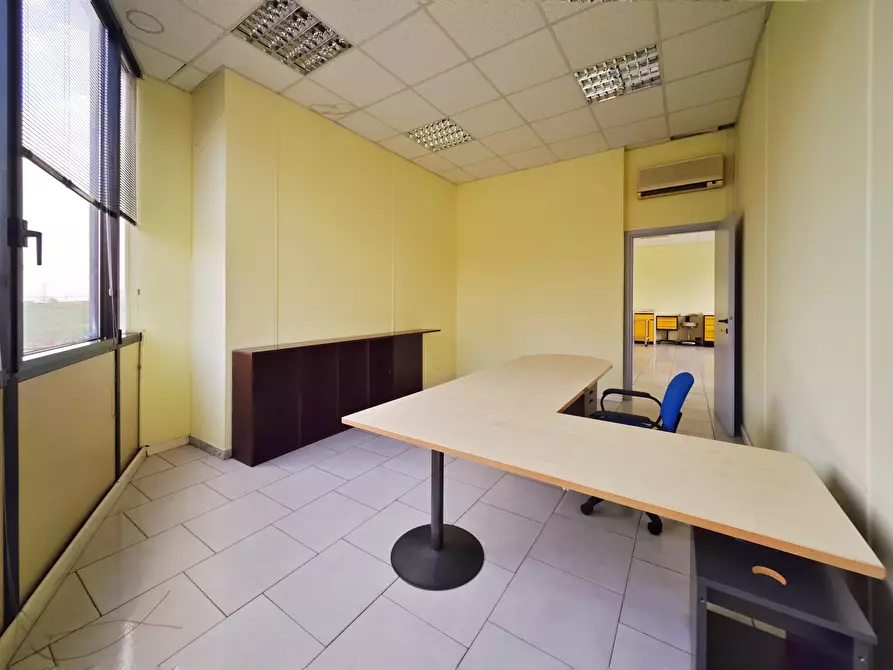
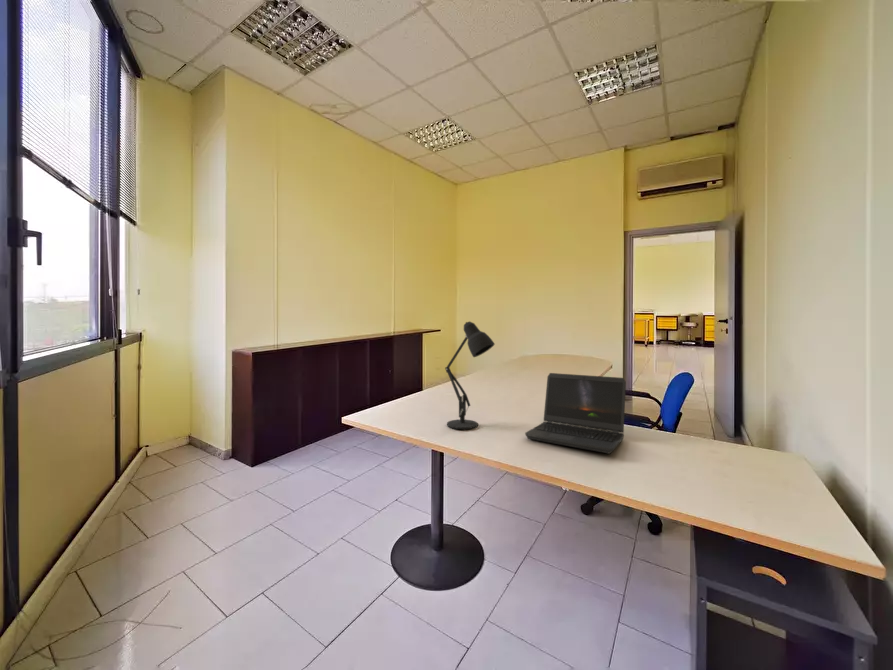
+ desk lamp (458, 382)
+ laptop computer (575, 408)
